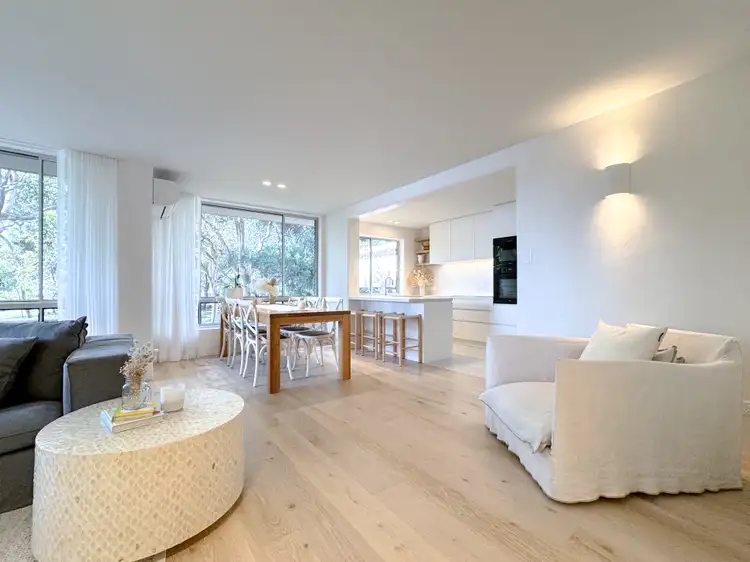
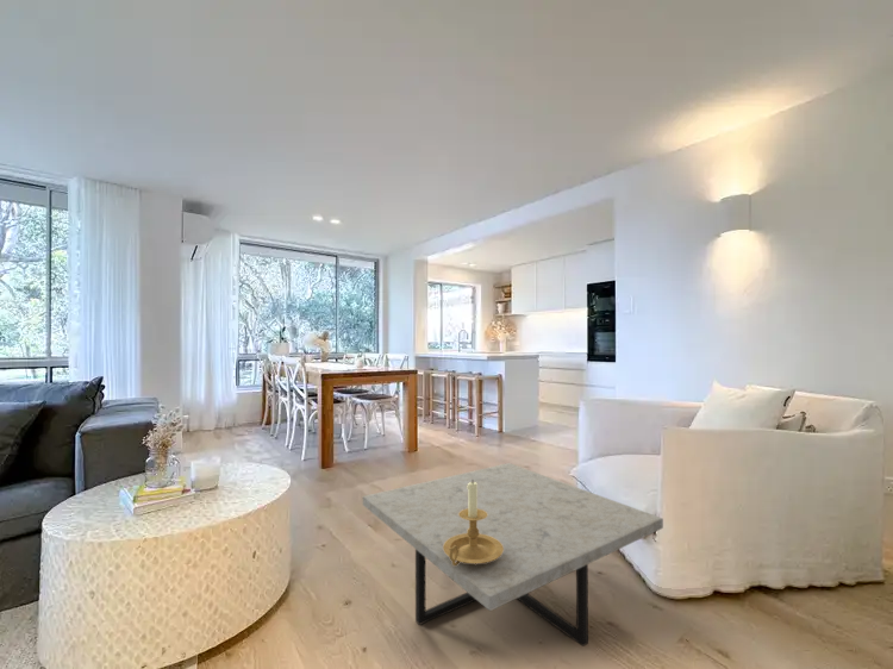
+ coffee table (502, 545)
+ candle holder (473, 517)
